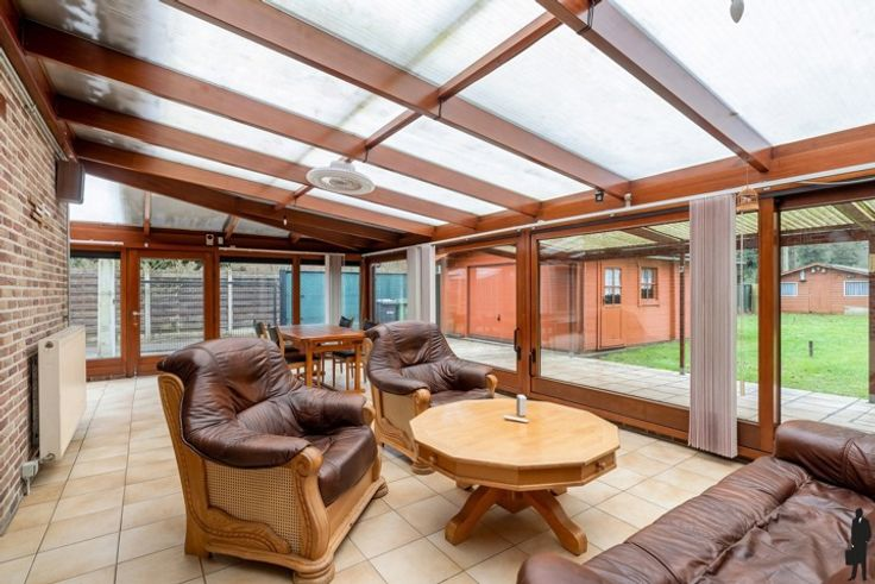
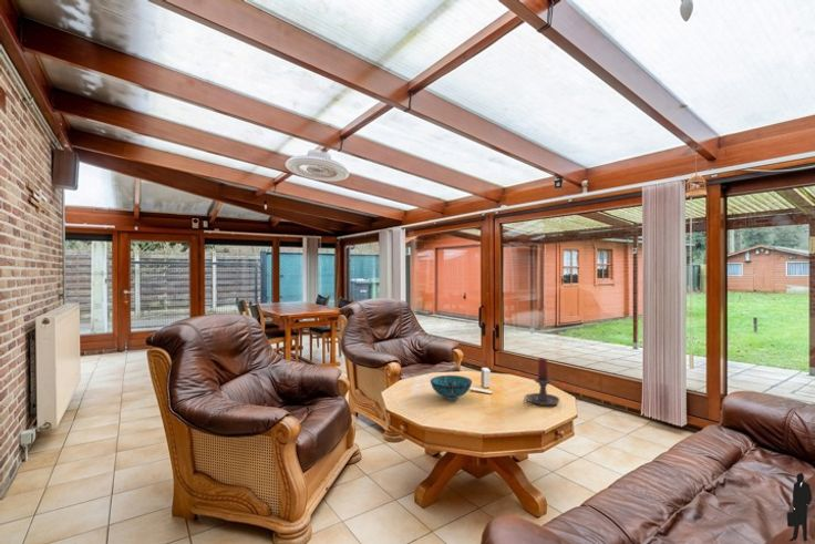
+ decorative bowl (451, 389)
+ candle holder (539, 380)
